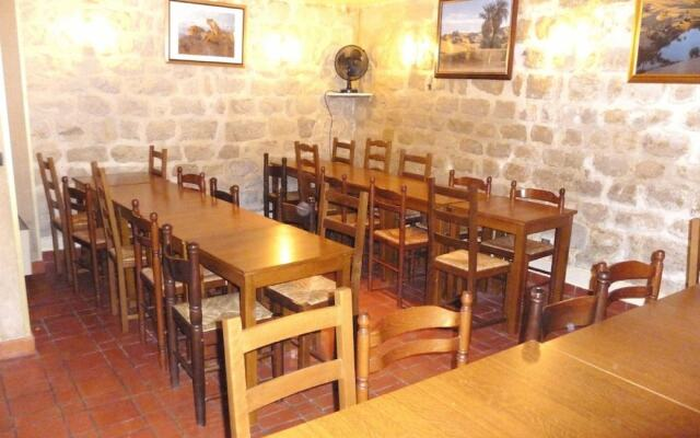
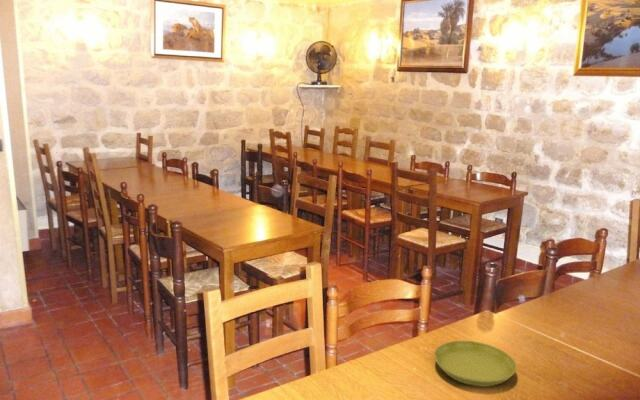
+ saucer (474, 364)
